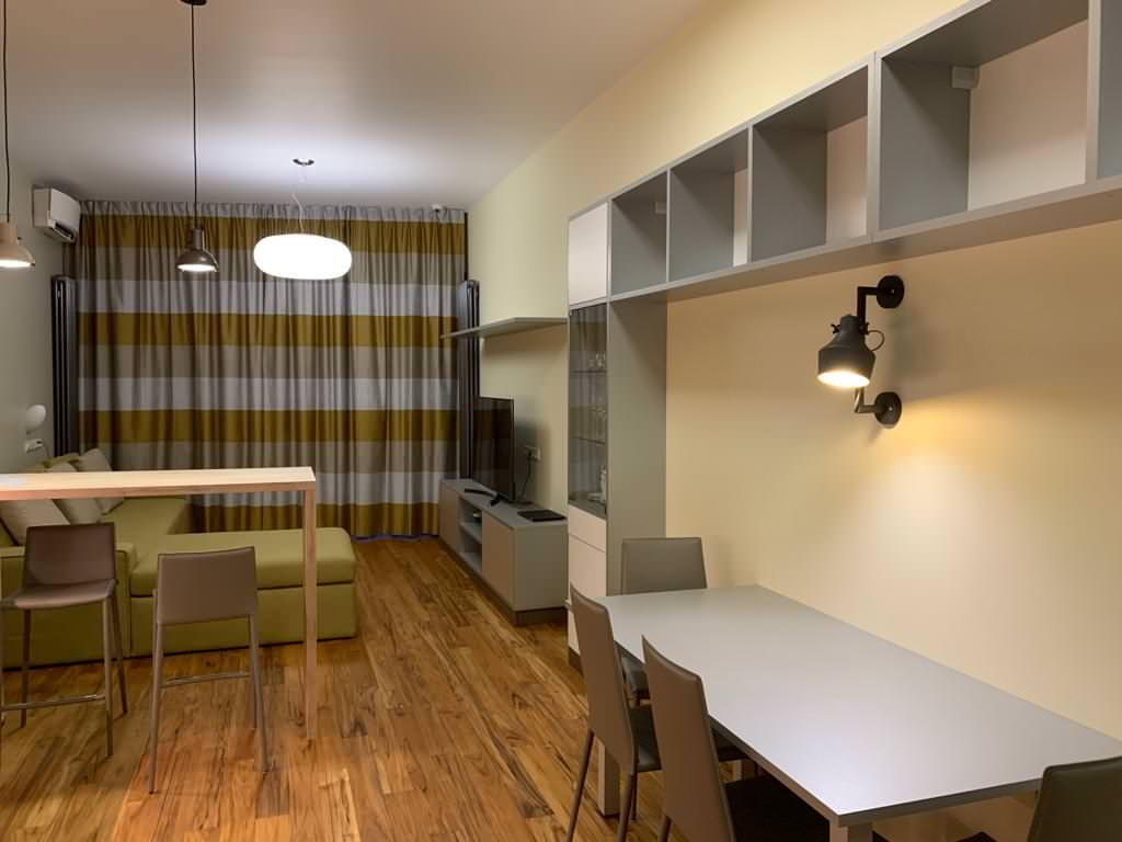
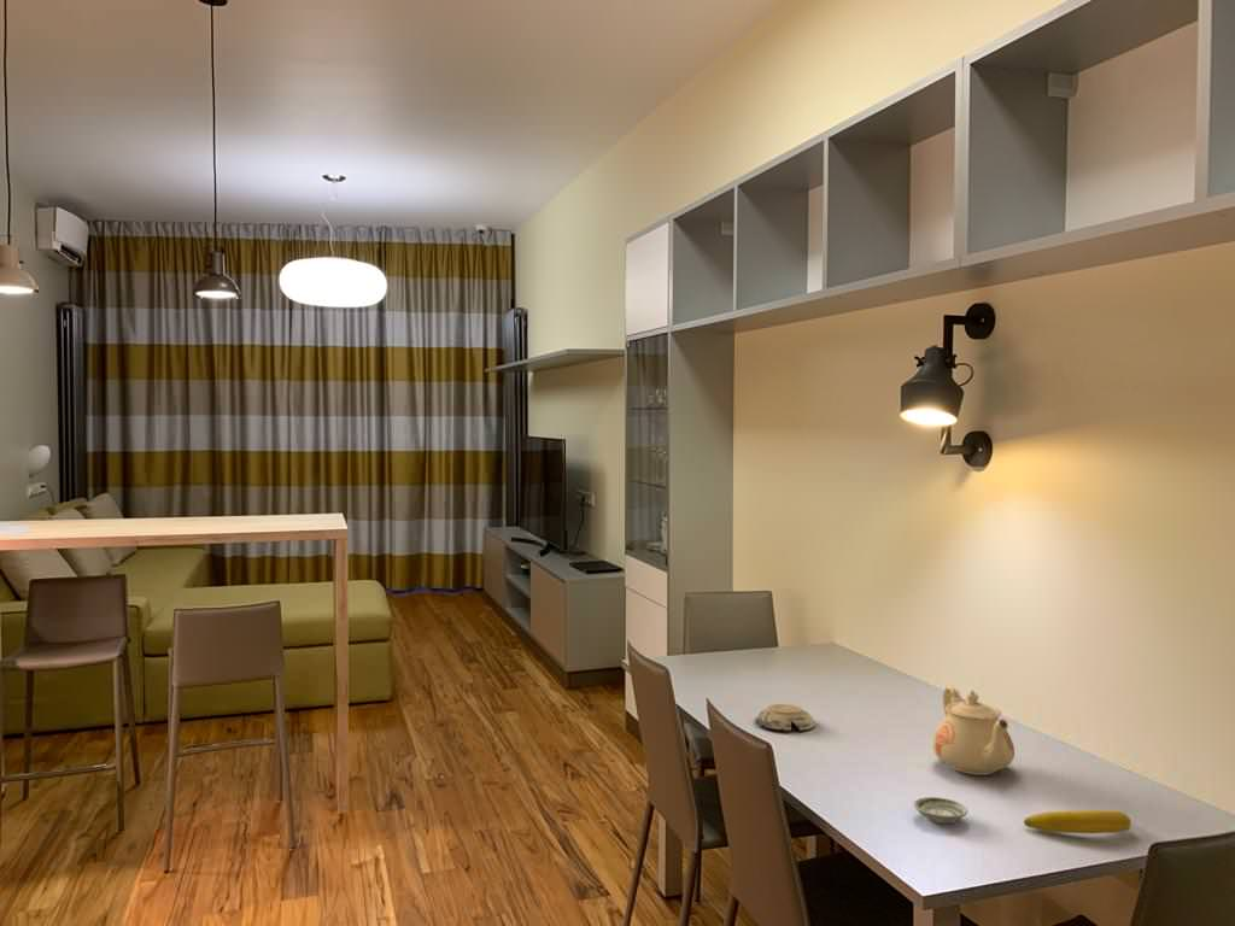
+ saucer (940, 811)
+ decorative bowl (784, 715)
+ teapot (973, 728)
+ fruit (1083, 819)
